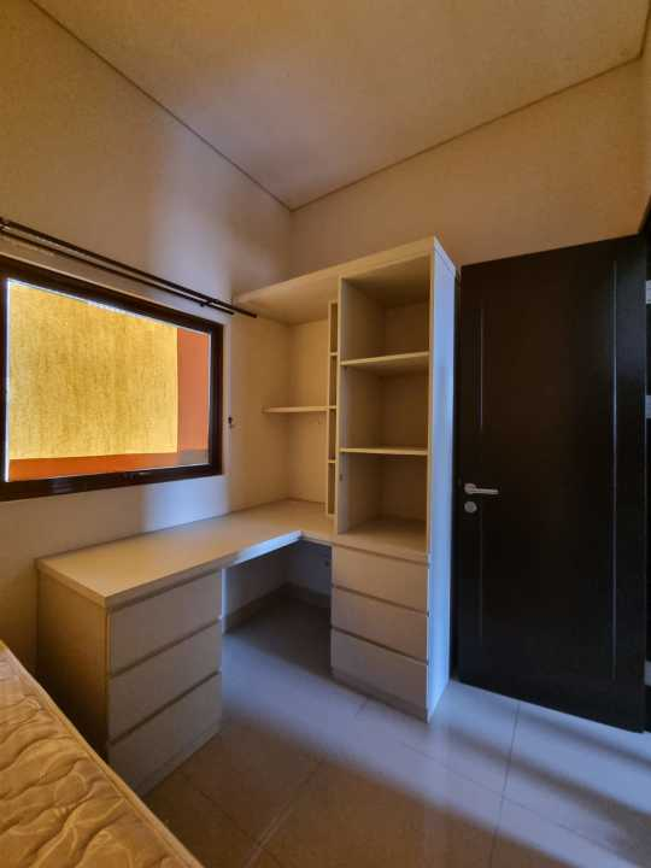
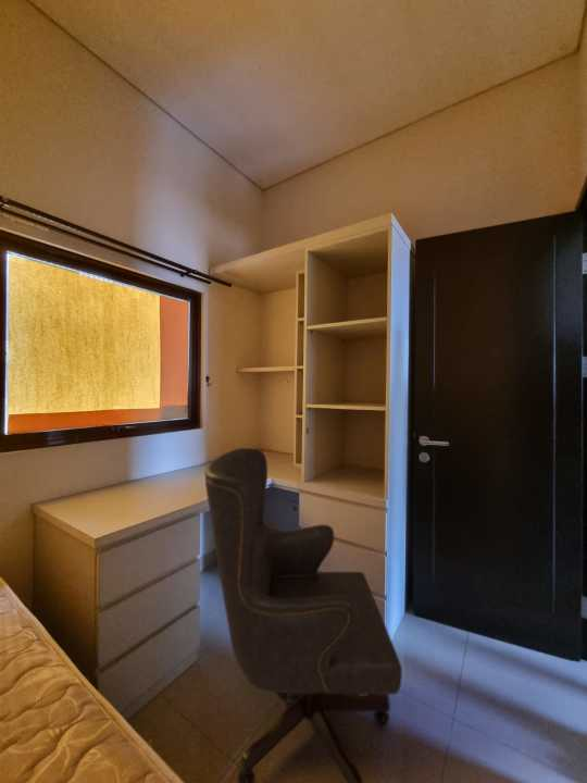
+ chair (299, 591)
